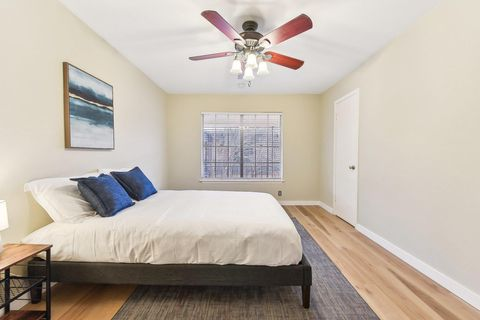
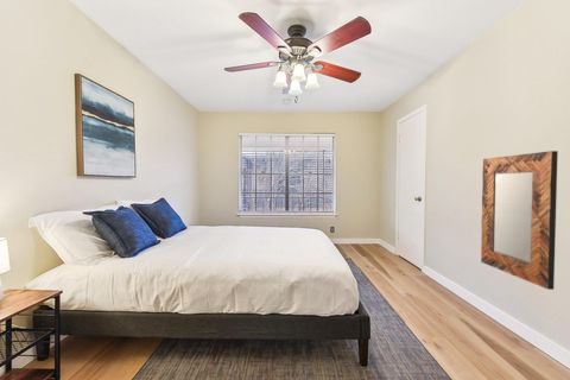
+ home mirror (513, 215)
